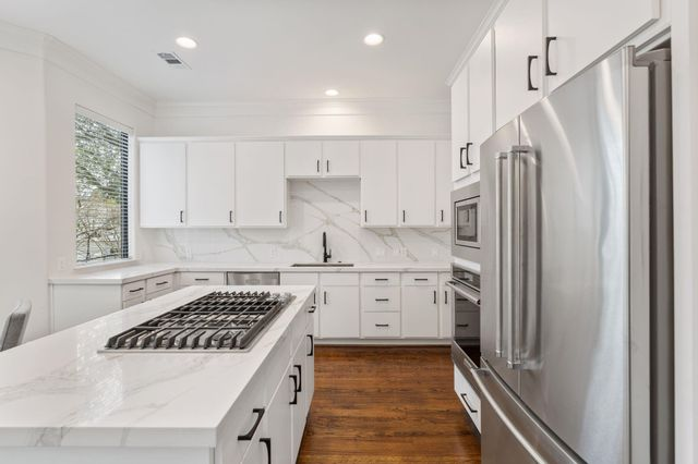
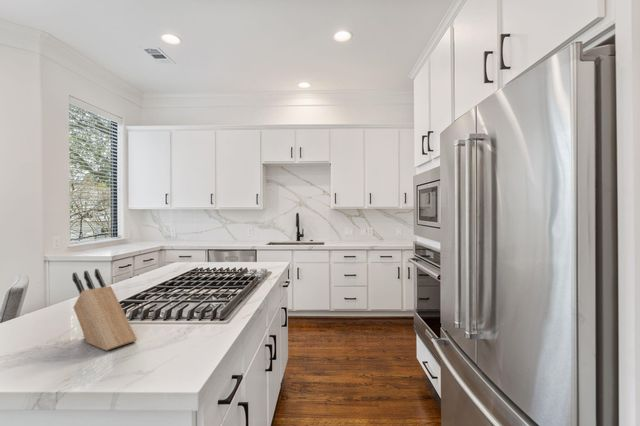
+ knife block (101, 305)
